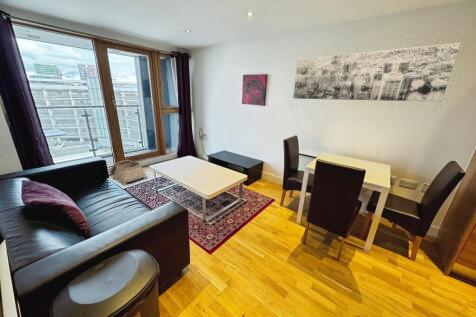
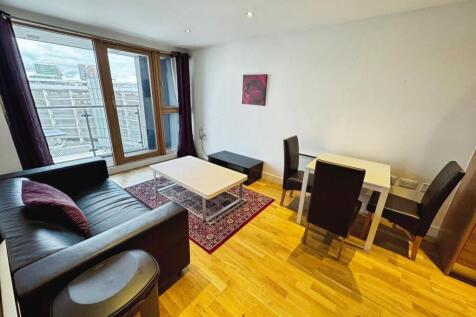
- wall art (357, 77)
- basket (126, 169)
